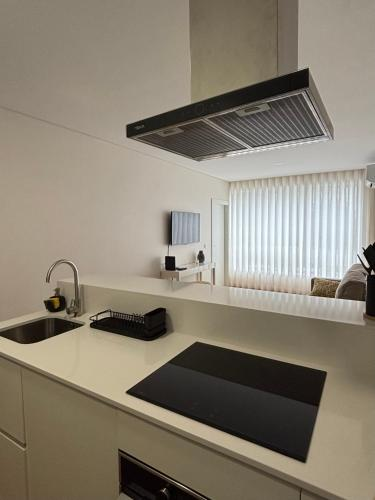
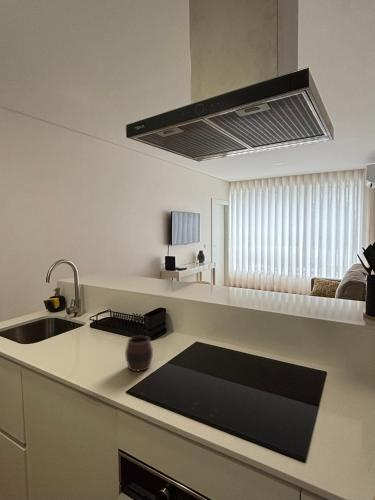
+ cup (139, 353)
